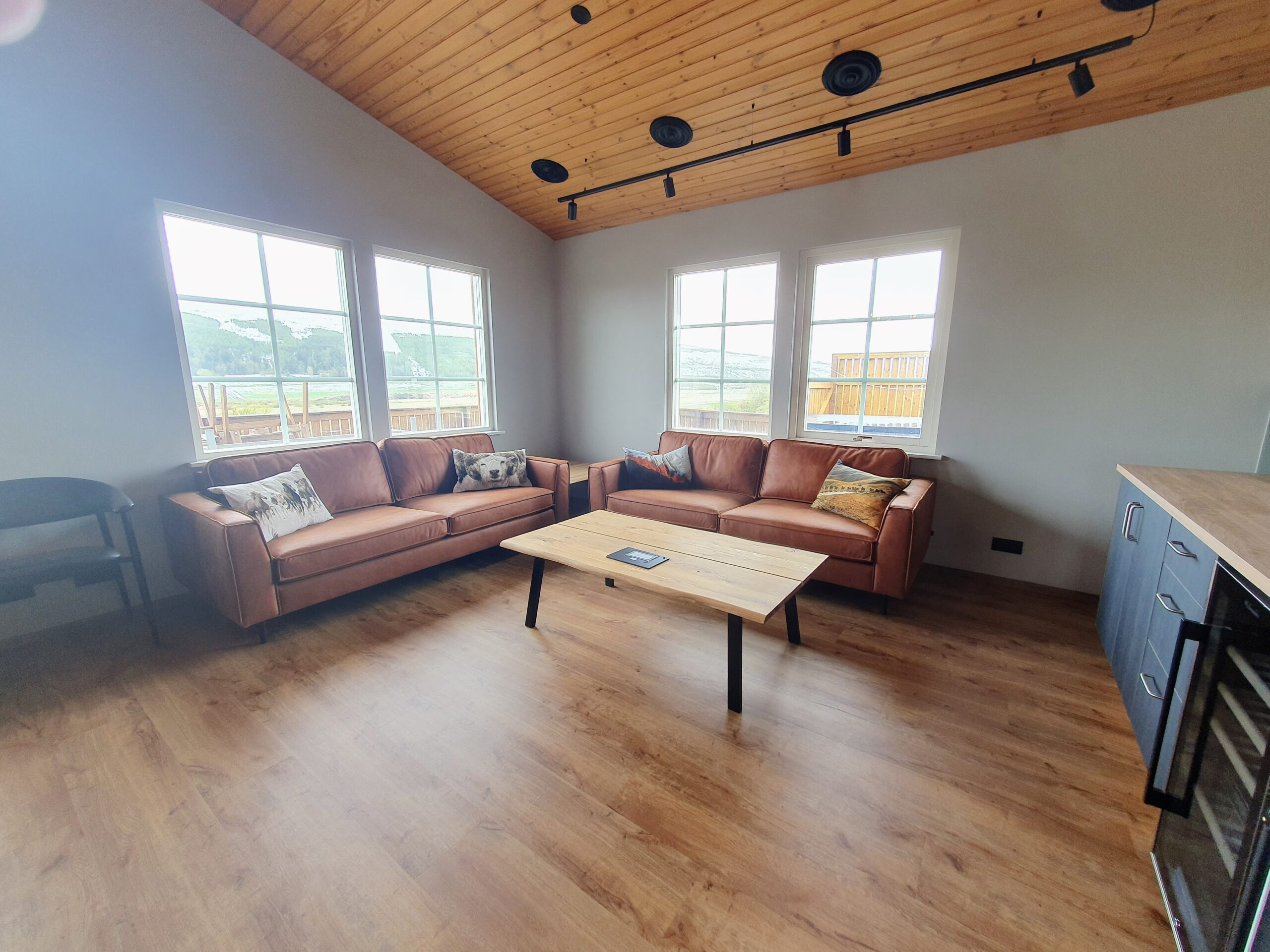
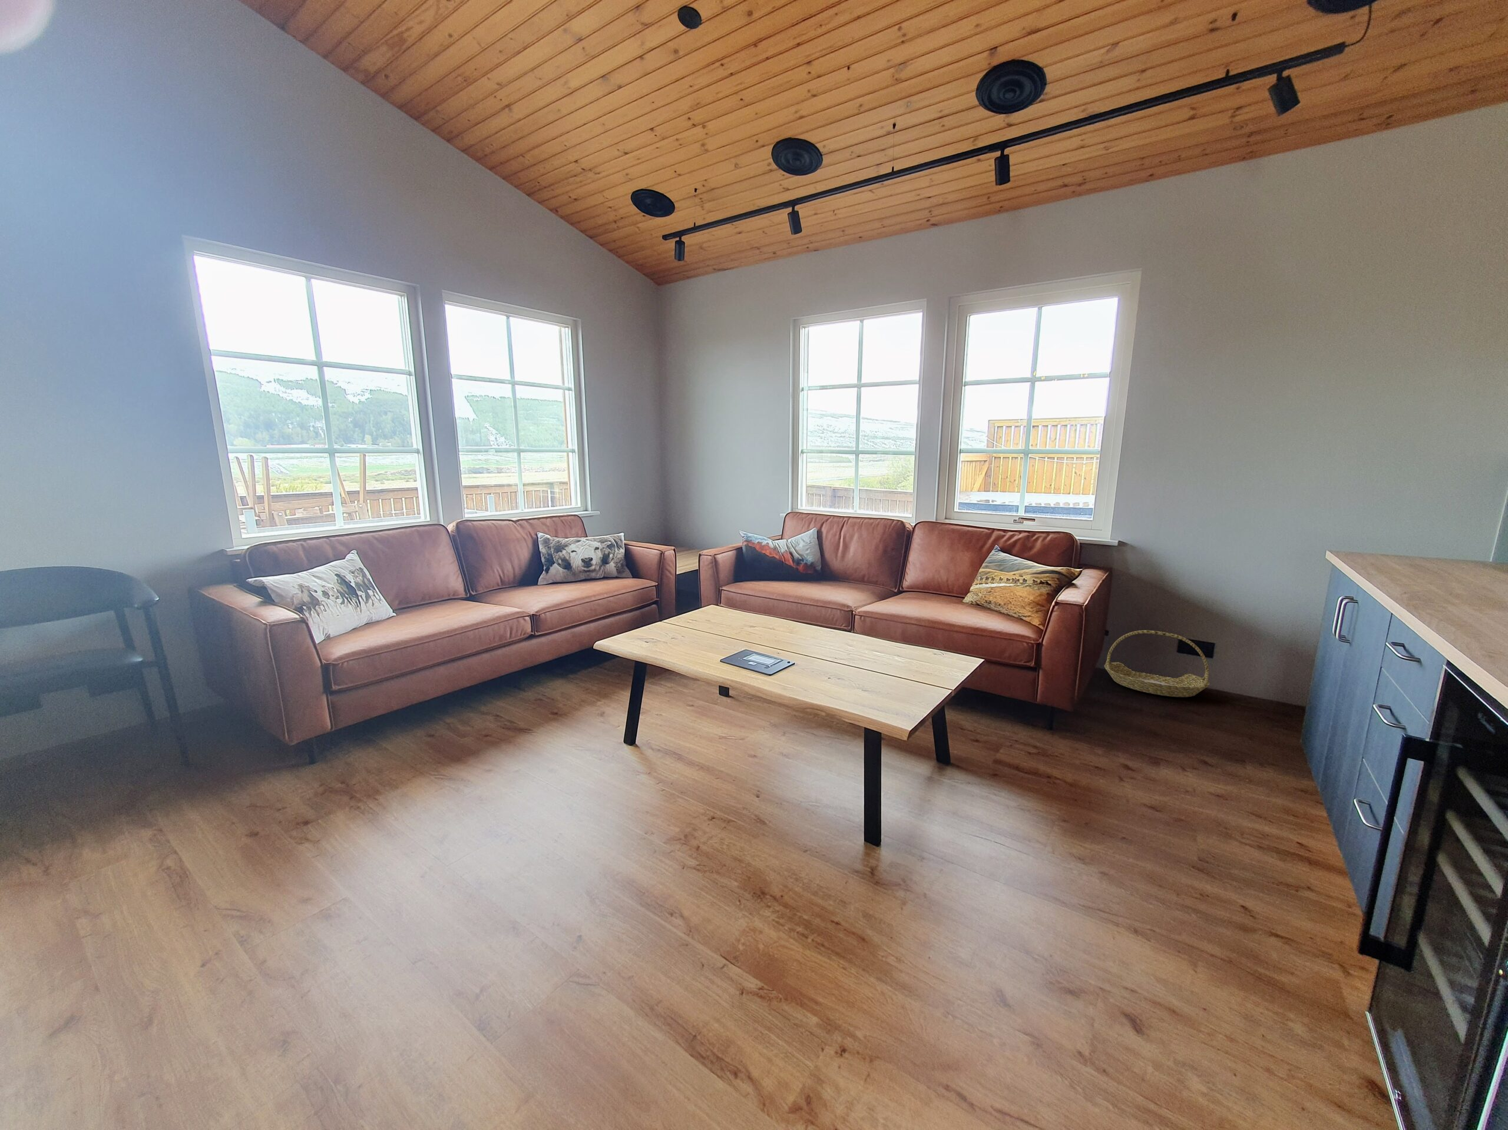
+ basket (1154, 674)
